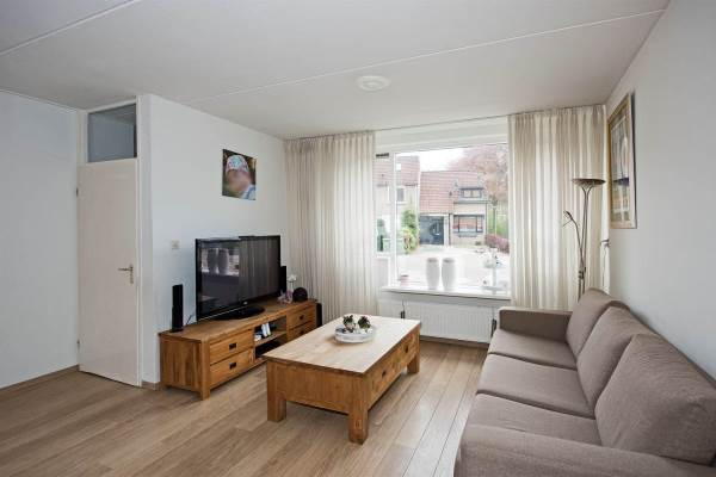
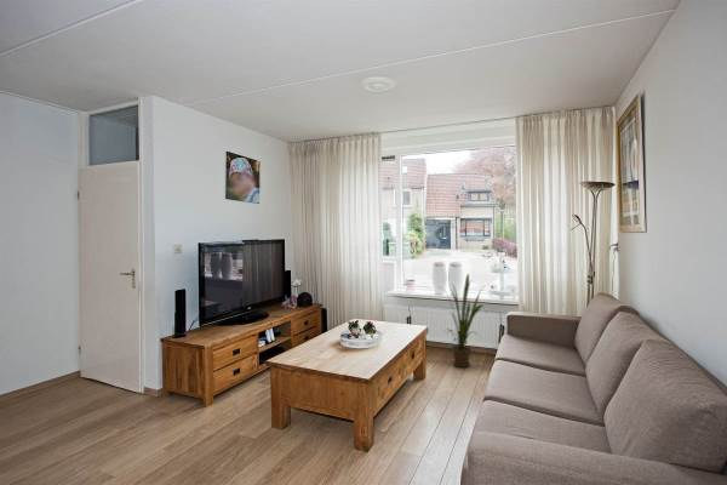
+ house plant (459, 319)
